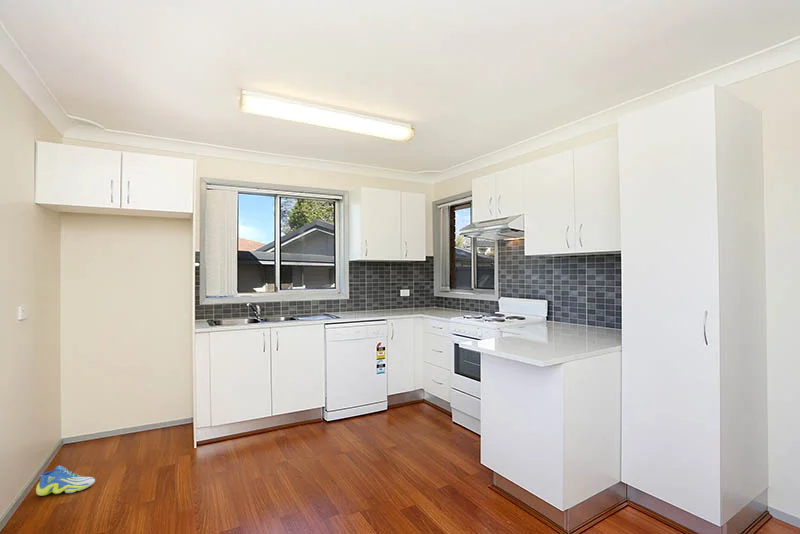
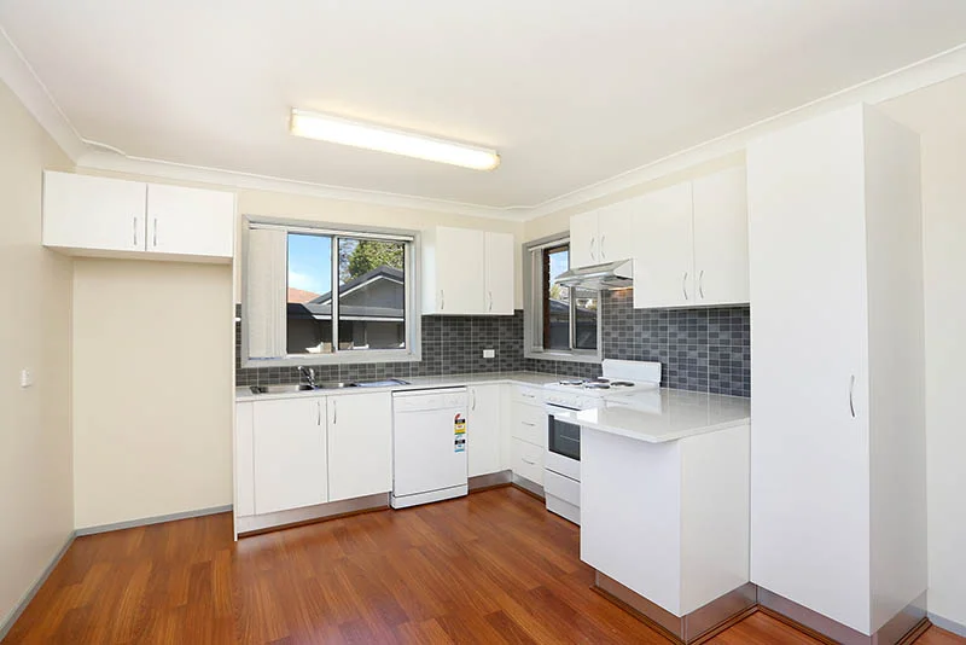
- sneaker (65, 478)
